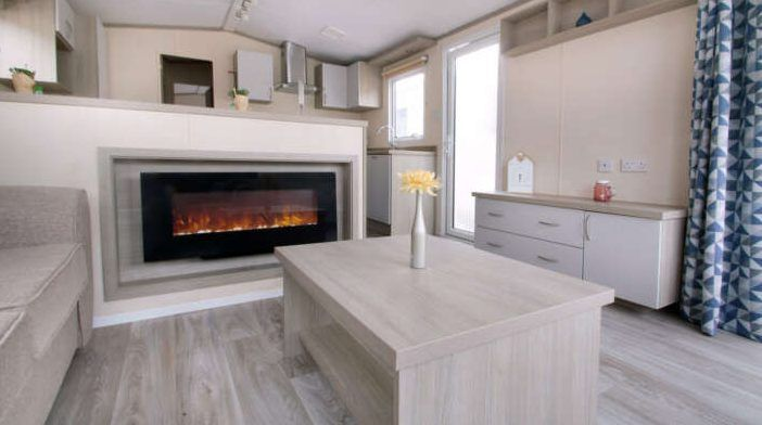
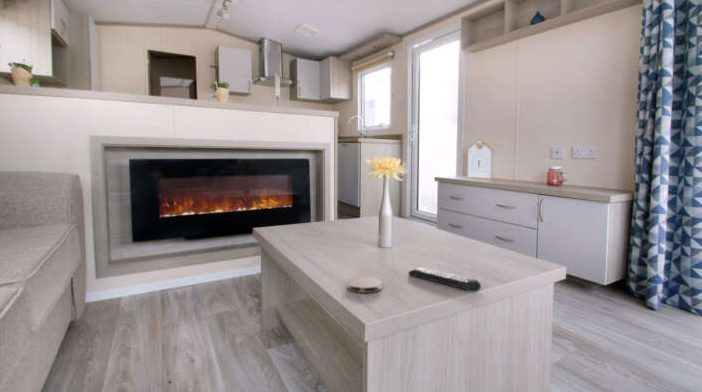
+ remote control (442, 278)
+ coaster (364, 284)
